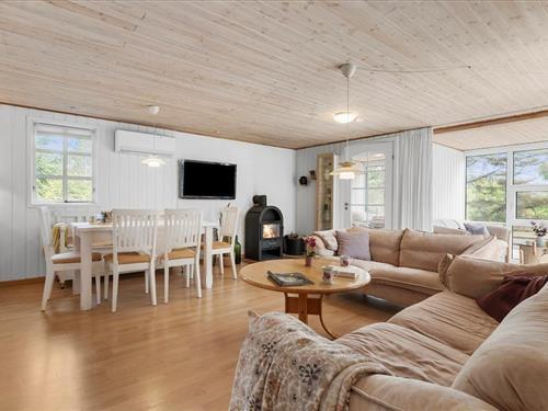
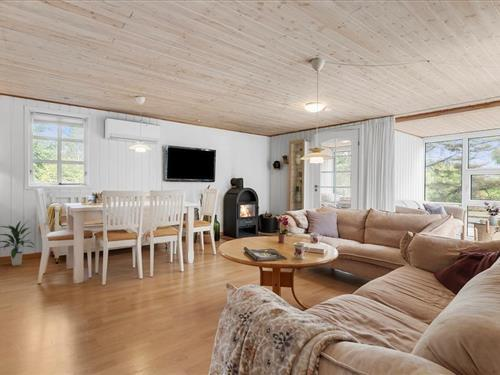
+ indoor plant (16, 242)
